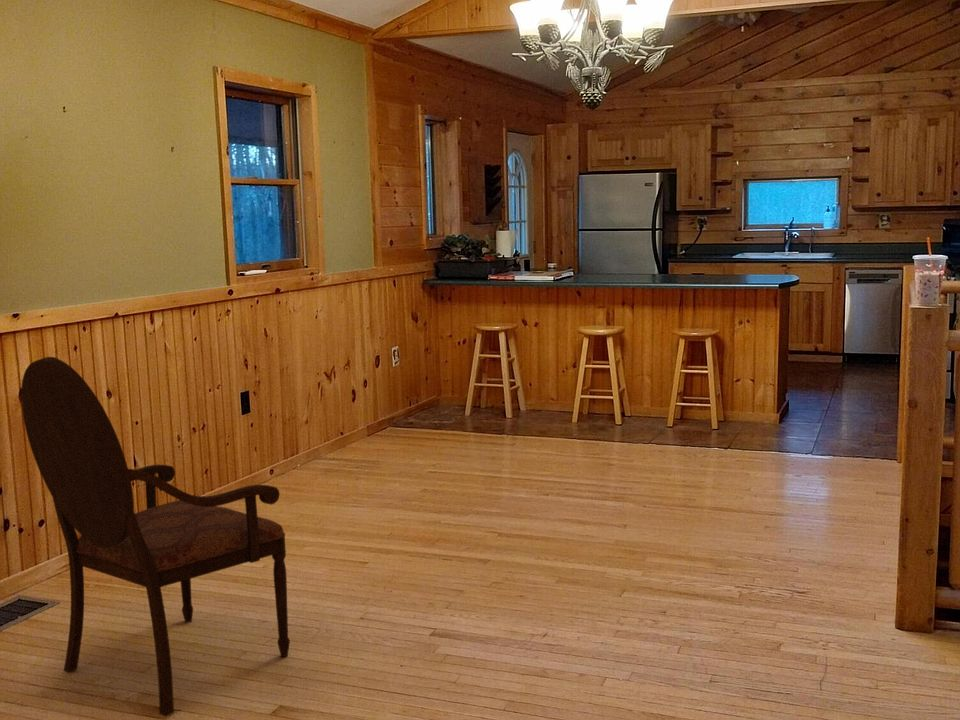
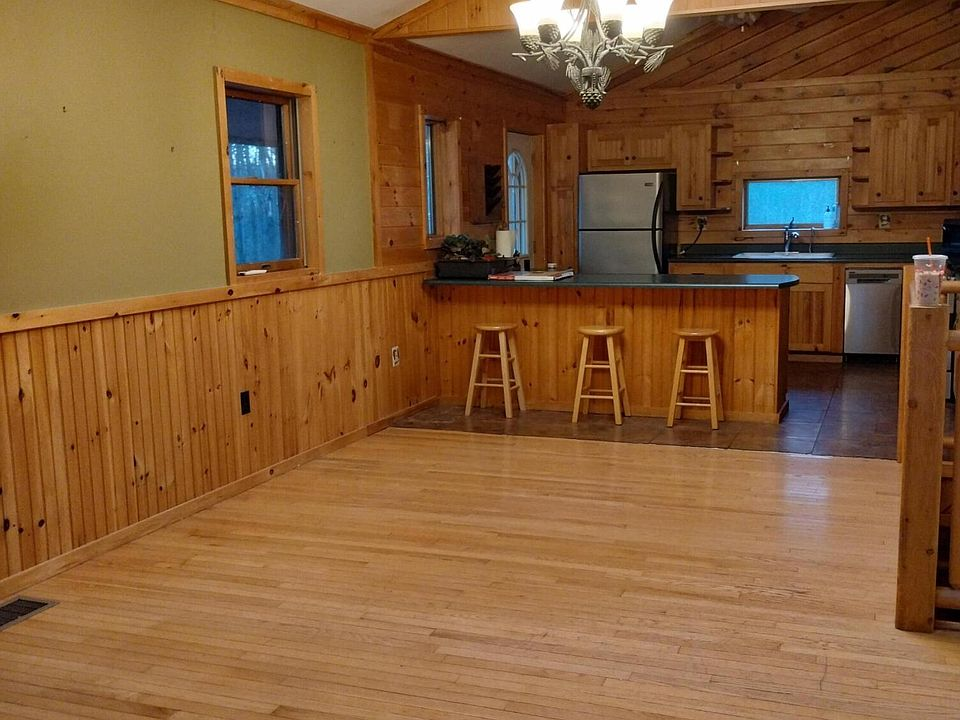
- armchair (152, 511)
